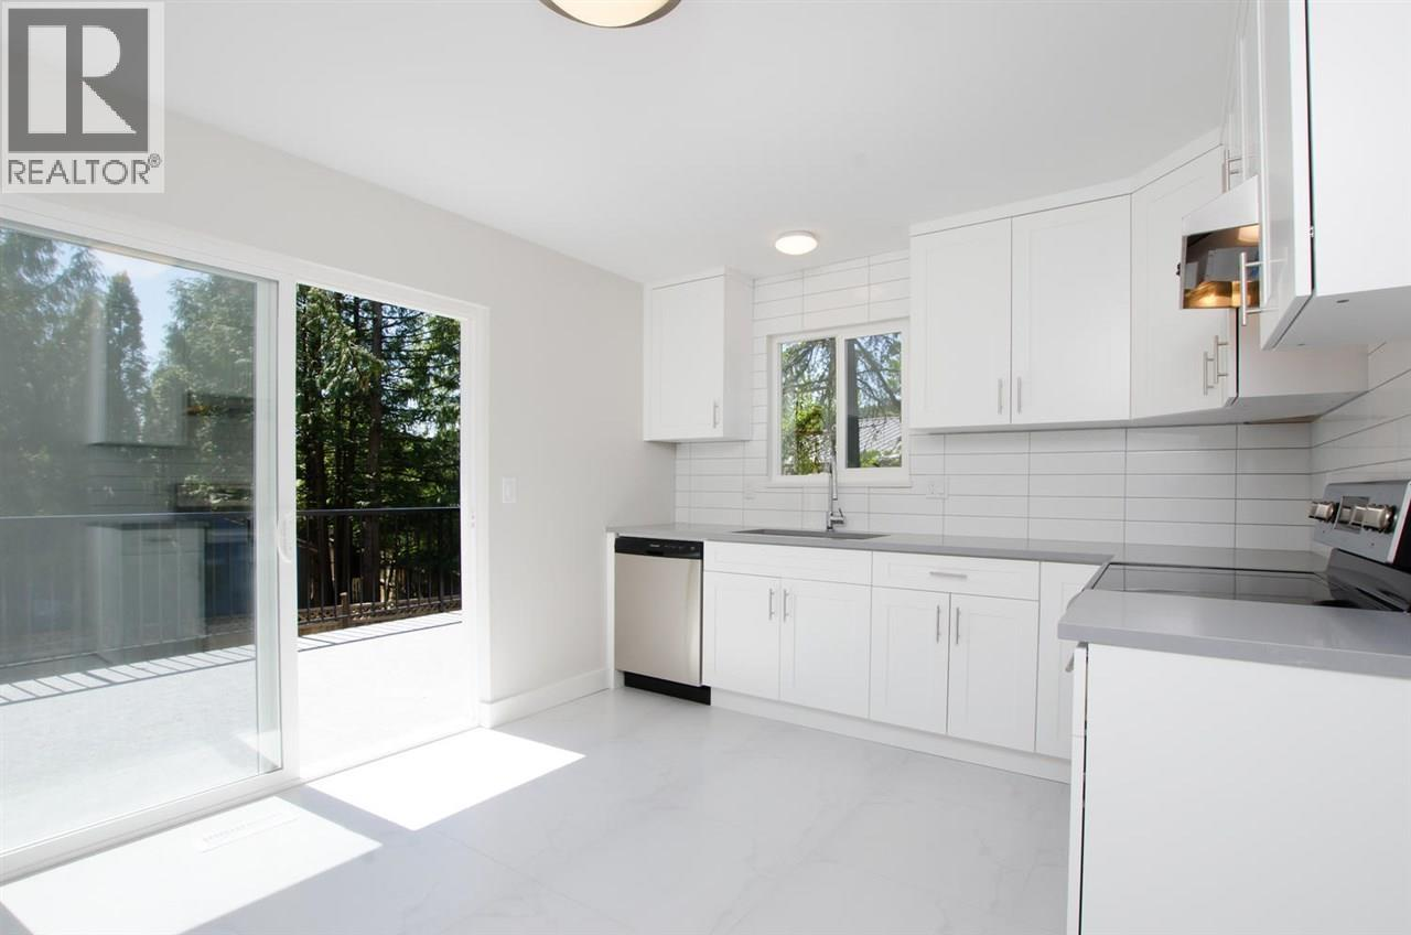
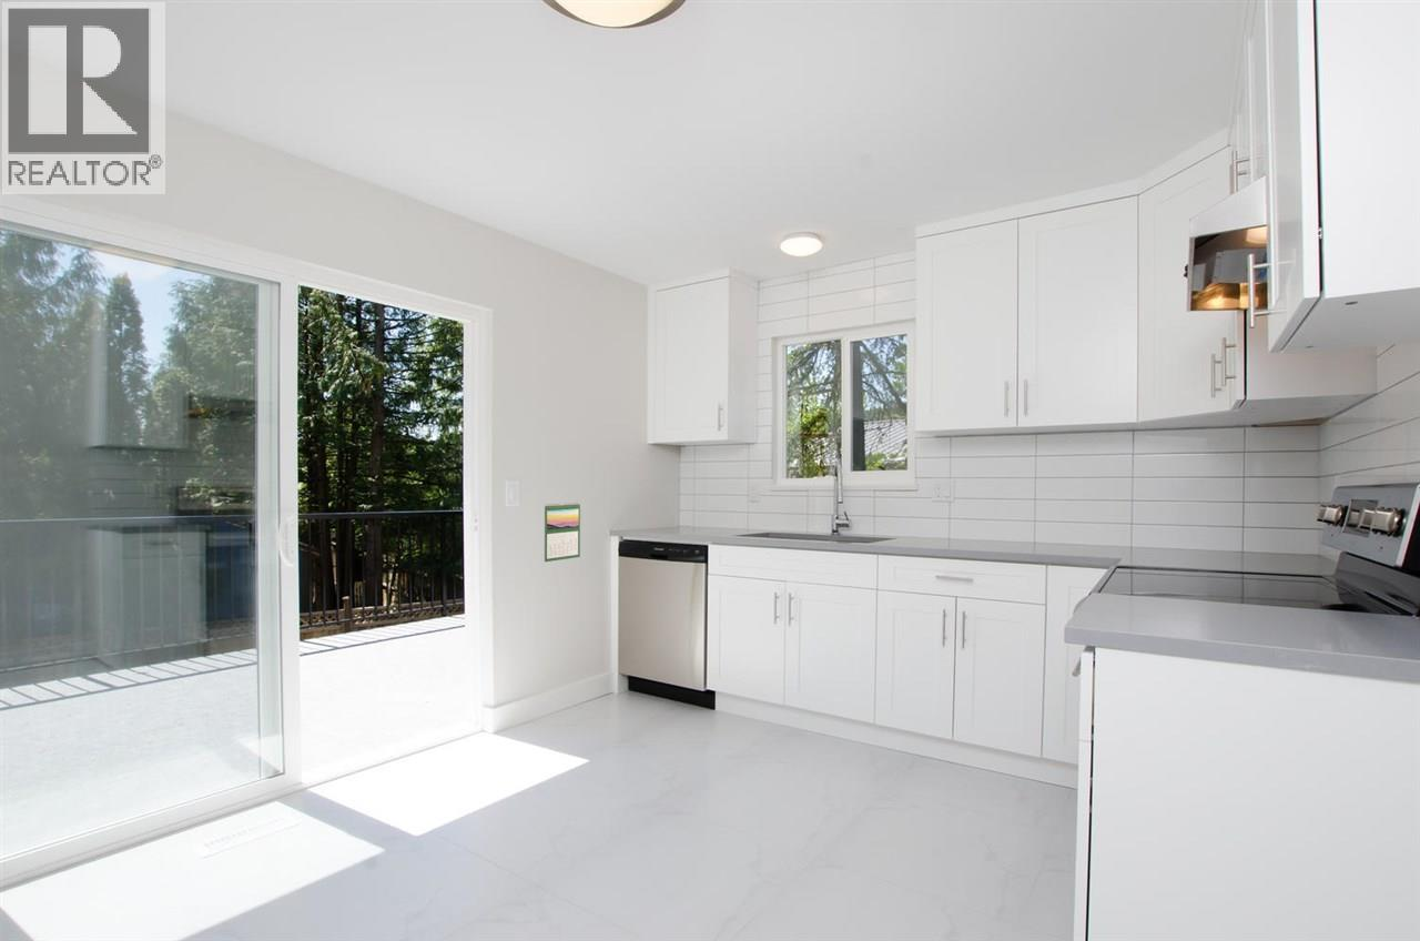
+ calendar (562, 530)
